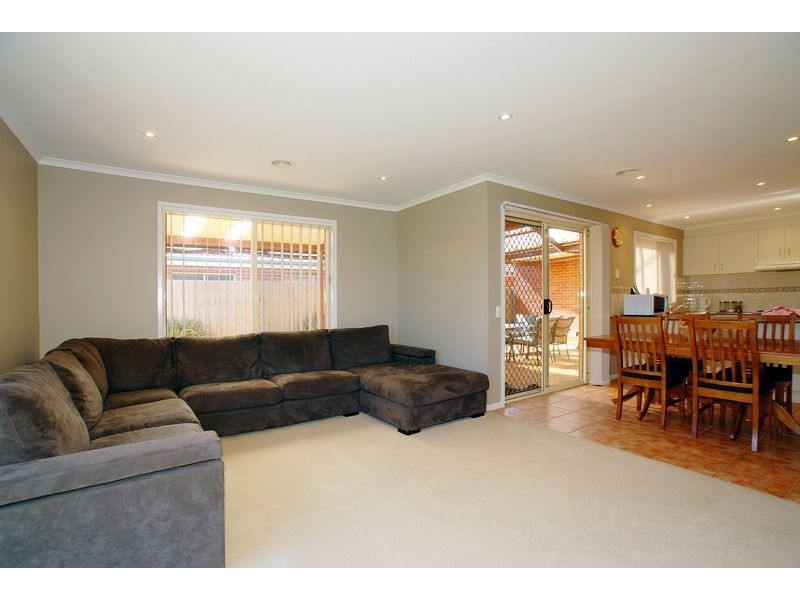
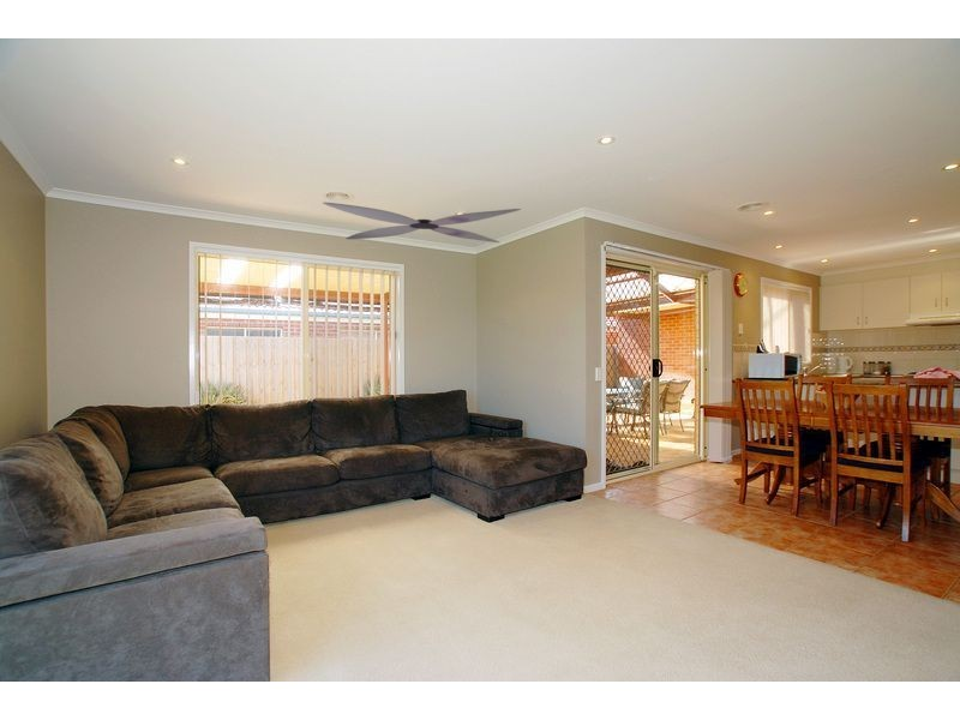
+ ceiling fan (424, 223)
